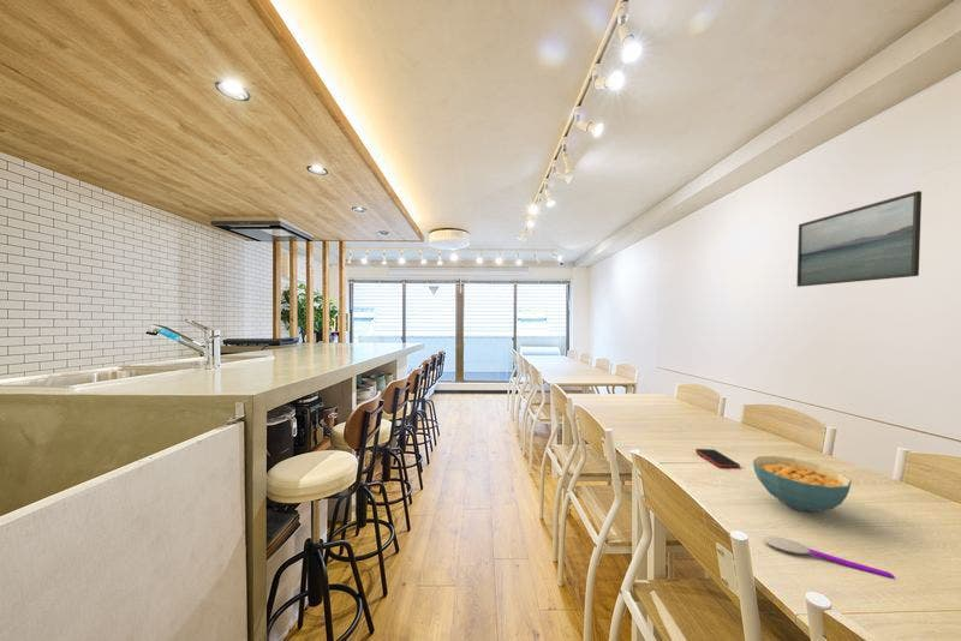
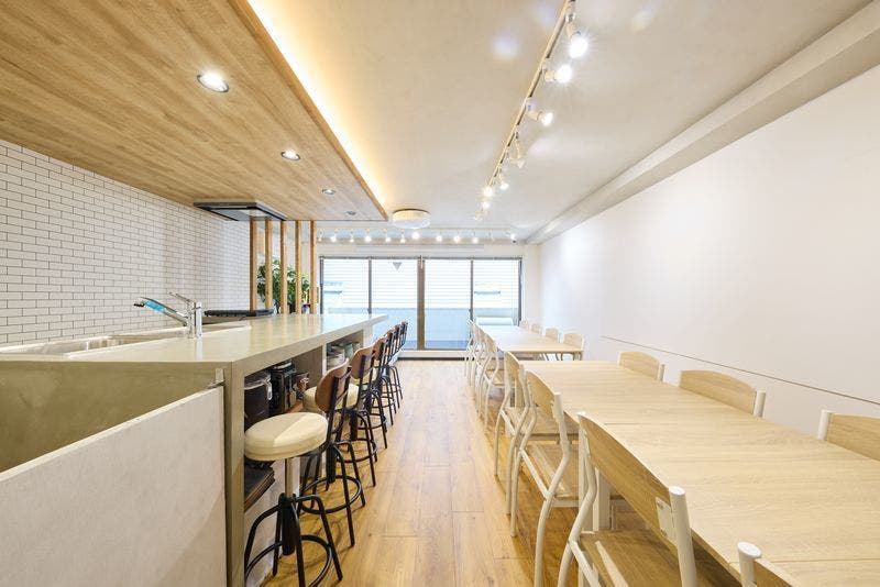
- cereal bowl (798, 487)
- smartphone (716, 457)
- spoon (823, 555)
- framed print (849, 246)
